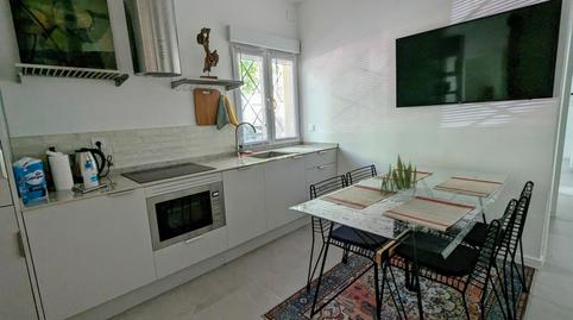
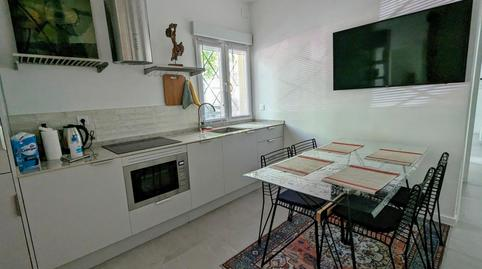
- plant (398, 172)
